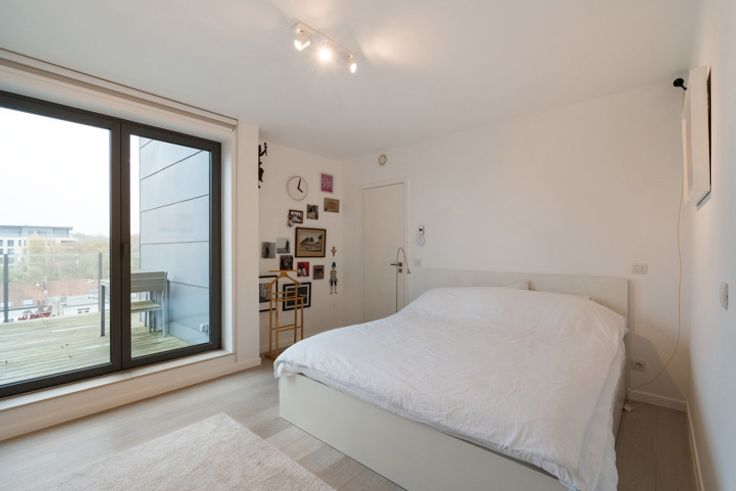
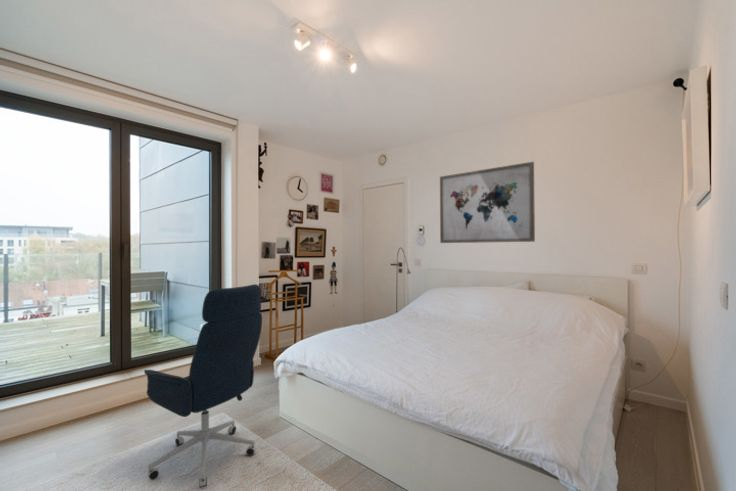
+ wall art (482, 206)
+ office chair (208, 371)
